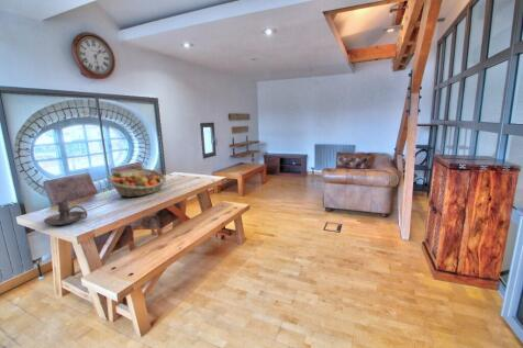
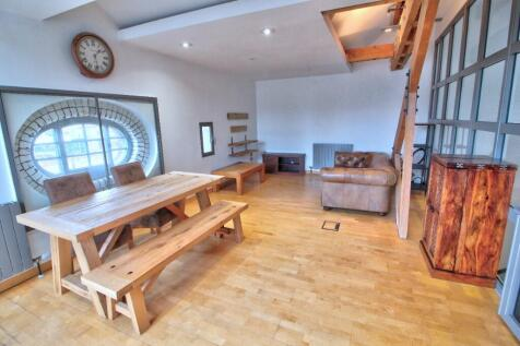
- fruit basket (138, 181)
- candle holder (67, 211)
